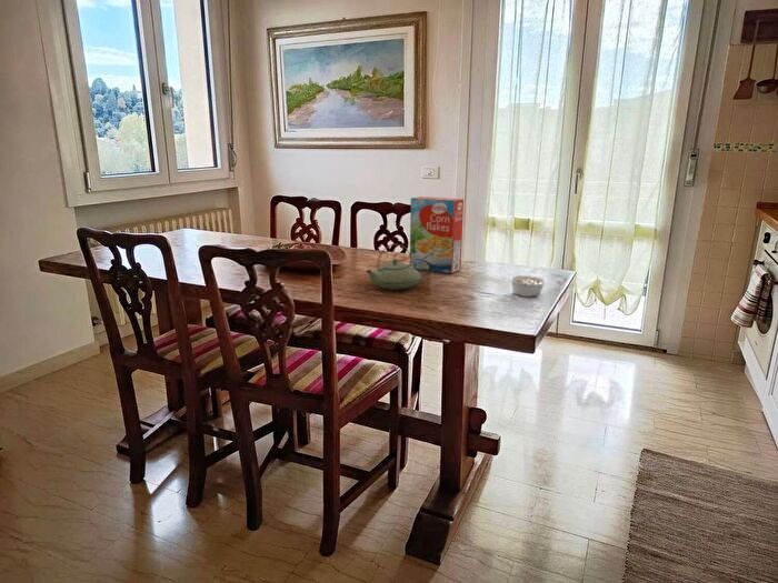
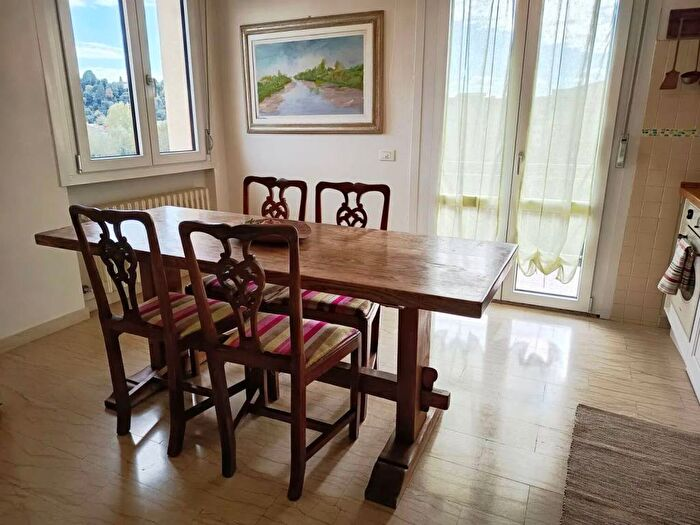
- teapot (391, 265)
- legume (528, 285)
- cereal box (436, 233)
